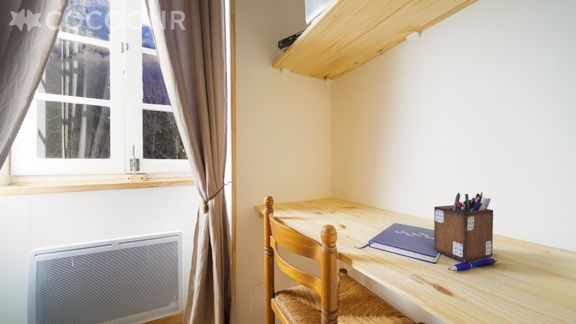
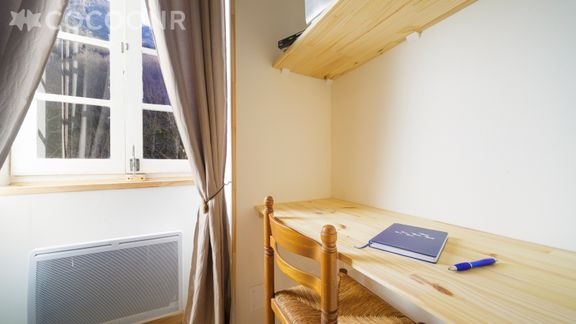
- desk organizer (462, 222)
